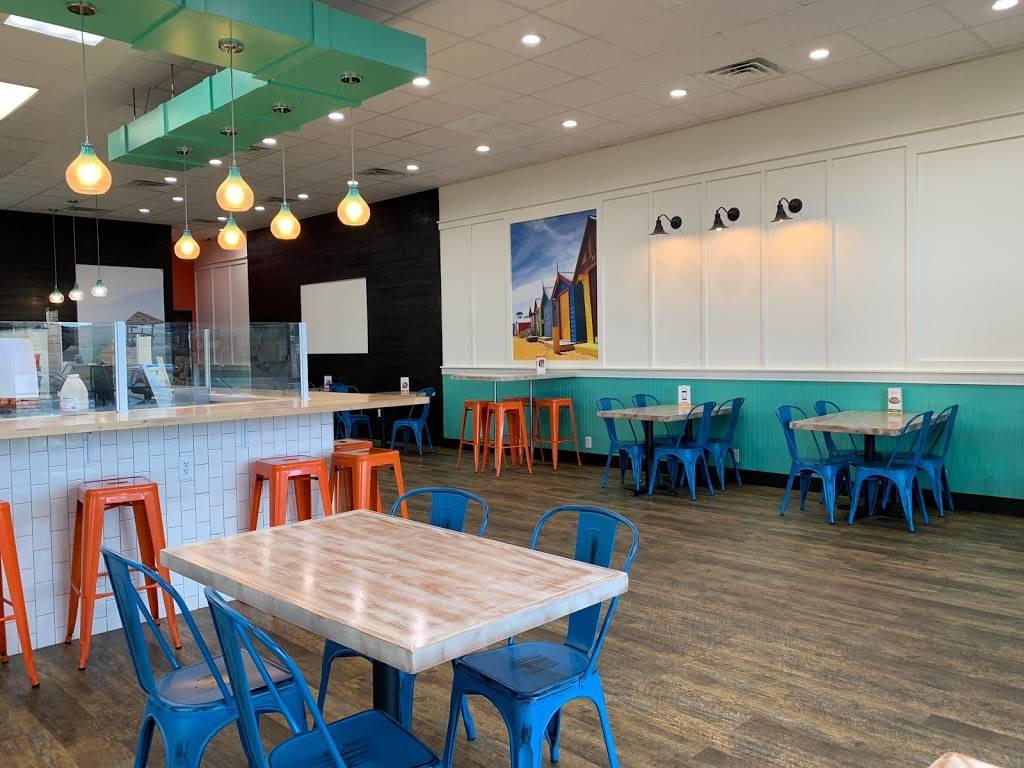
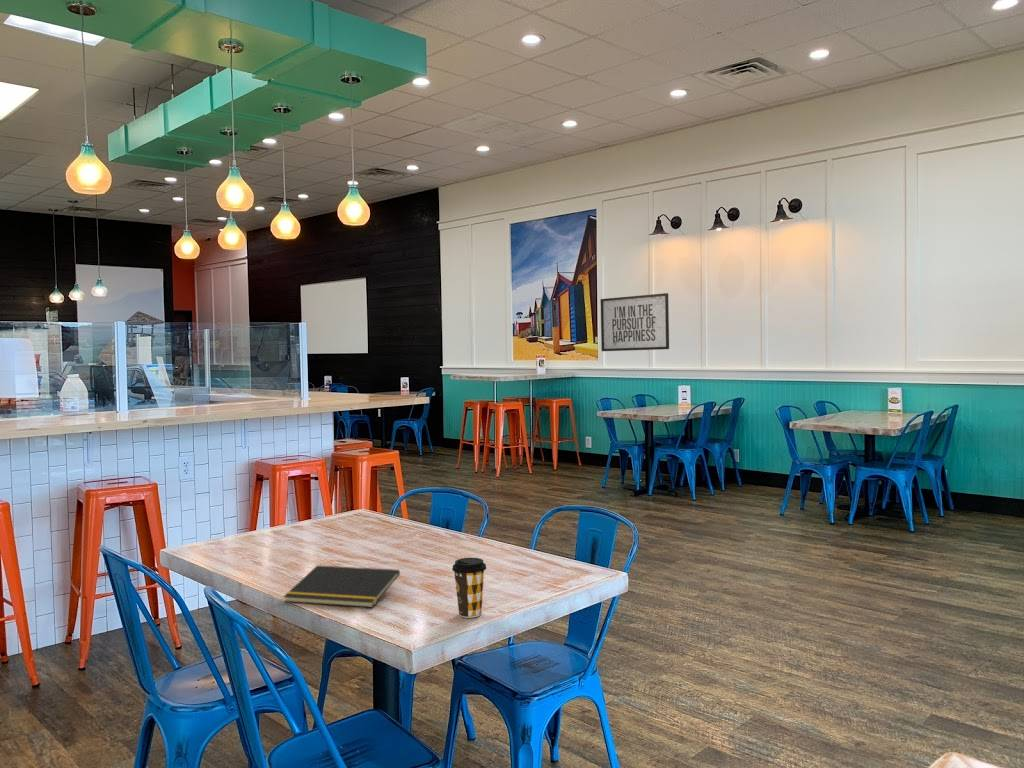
+ notepad (343, 585)
+ mirror (633, 323)
+ coffee cup (469, 587)
